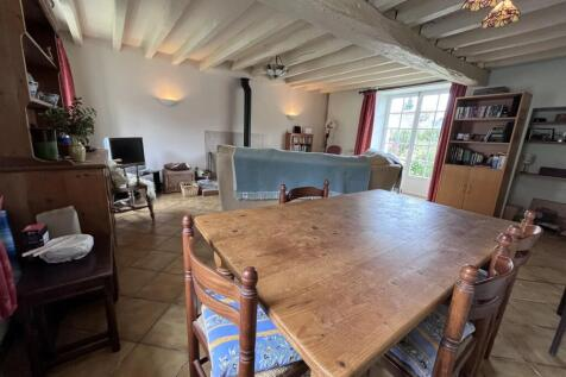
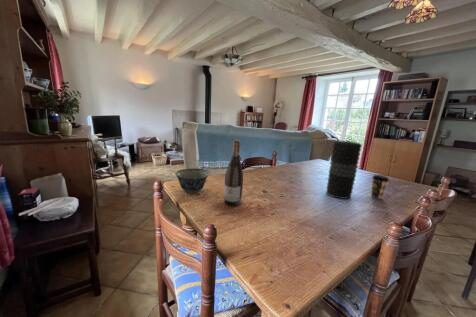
+ wine bottle (234, 172)
+ vase (342, 168)
+ coffee cup (378, 186)
+ bowl (192, 181)
